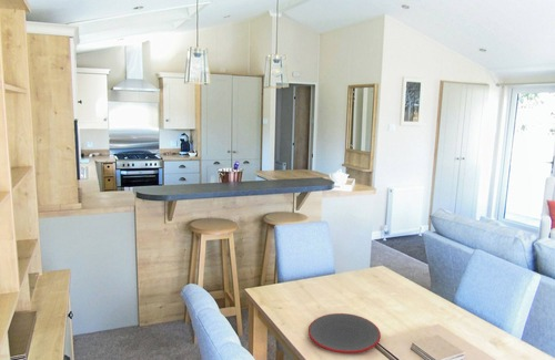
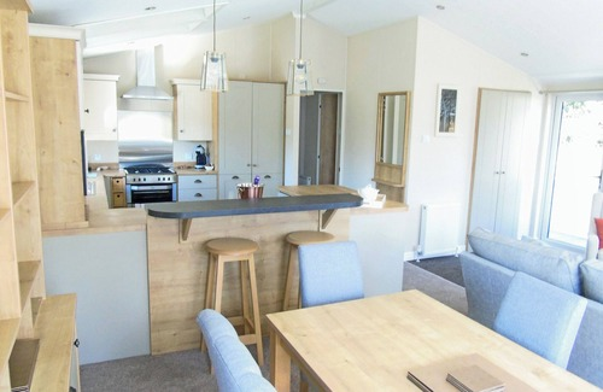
- plate (343, 333)
